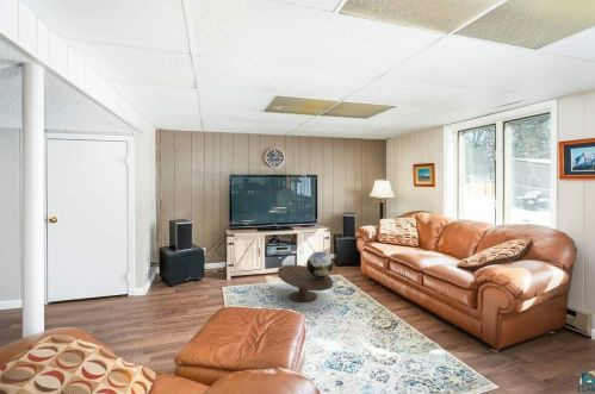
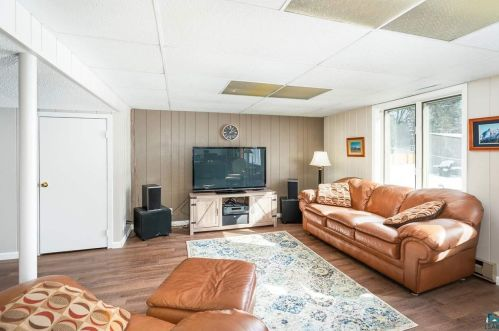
- coffee table (303, 286)
- decorative sphere (320, 264)
